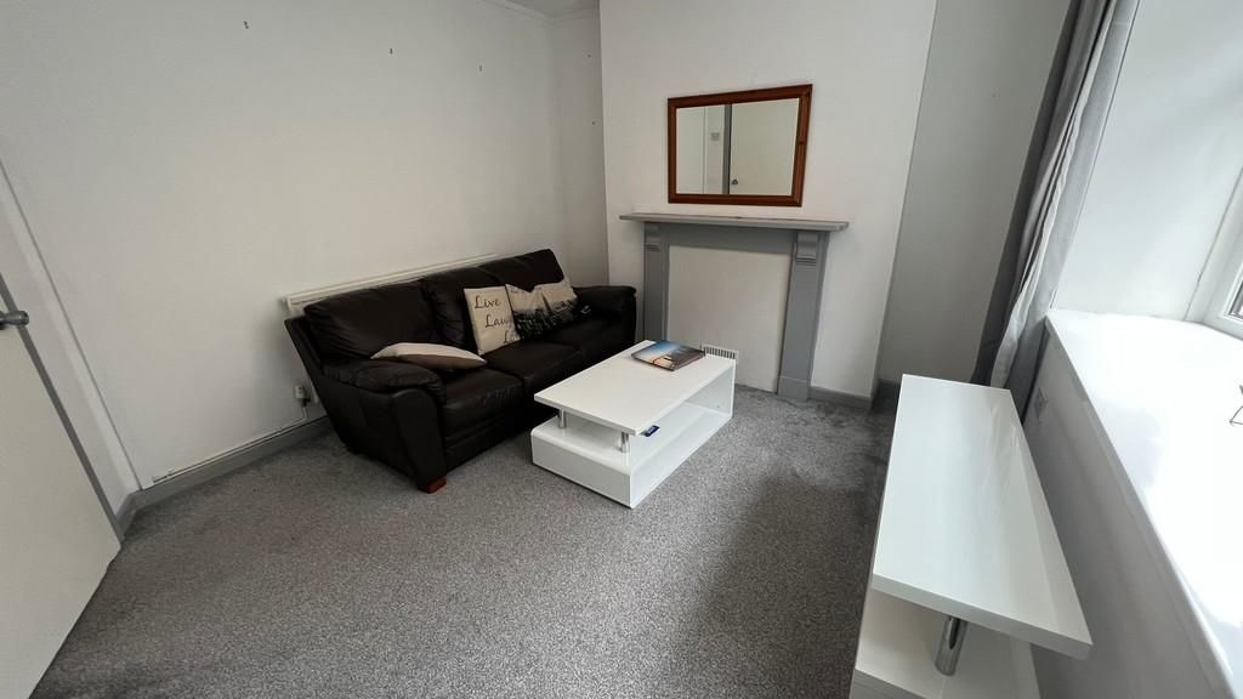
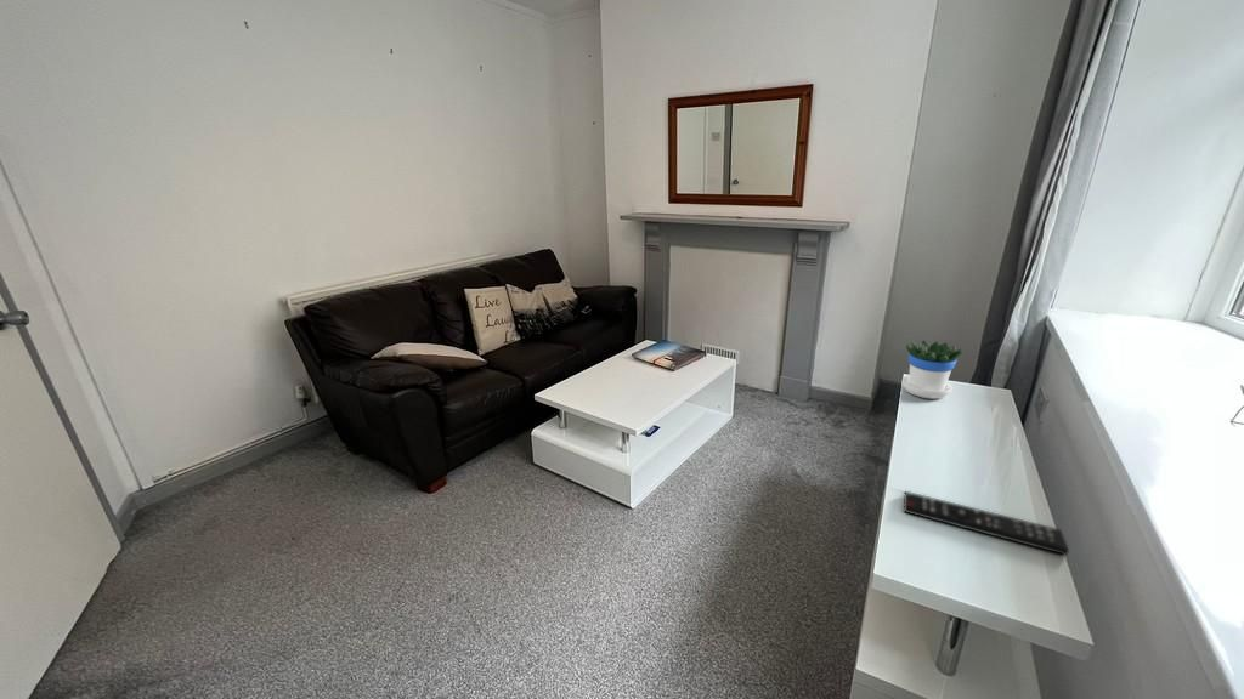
+ flowerpot (929, 370)
+ remote control (978, 519)
